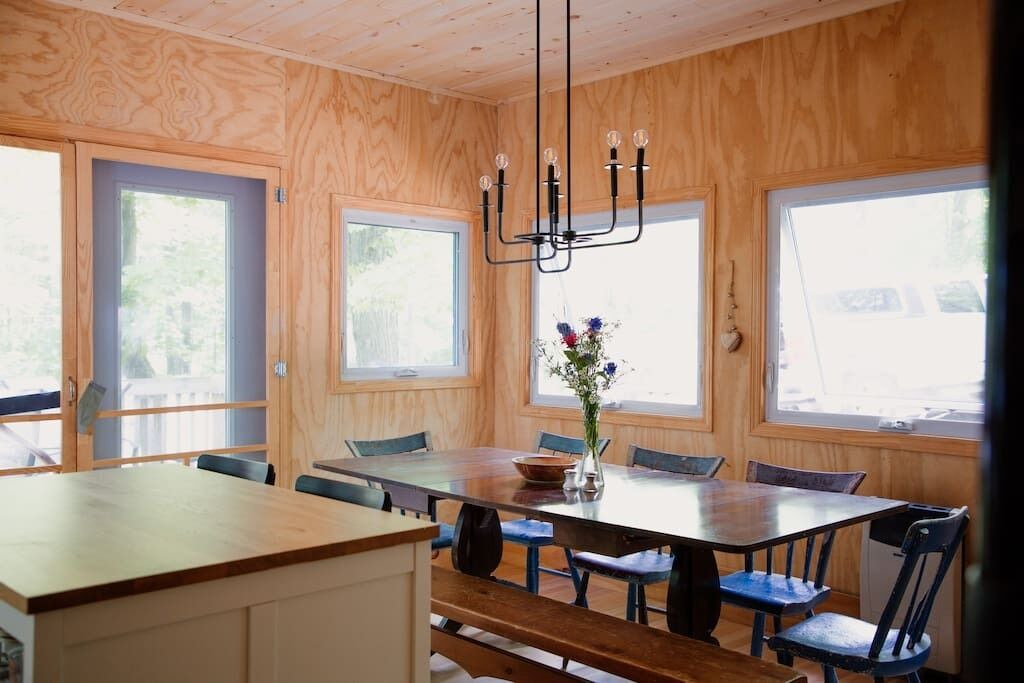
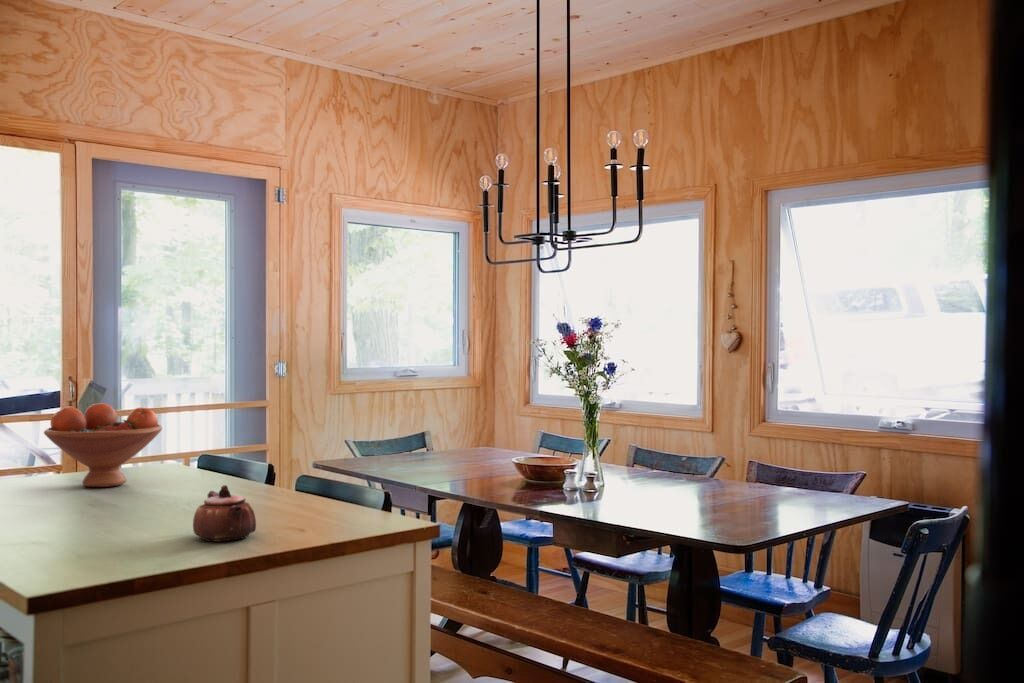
+ teapot (224, 510)
+ fruit bowl (104, 445)
